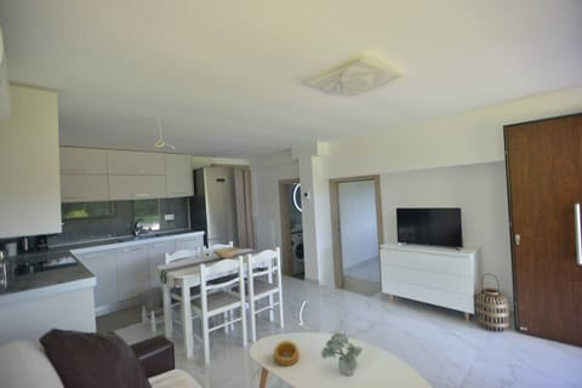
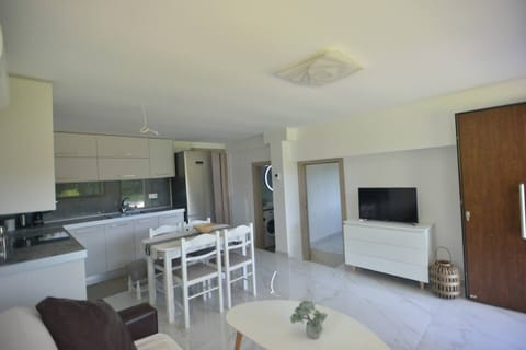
- ring (286, 352)
